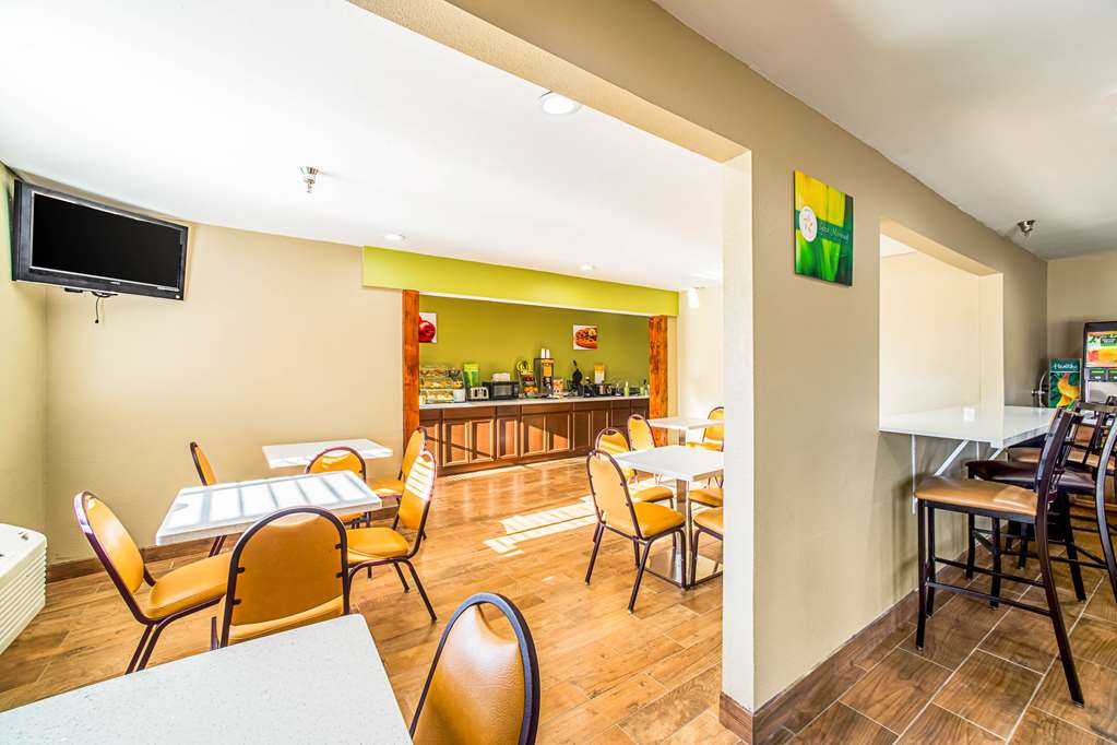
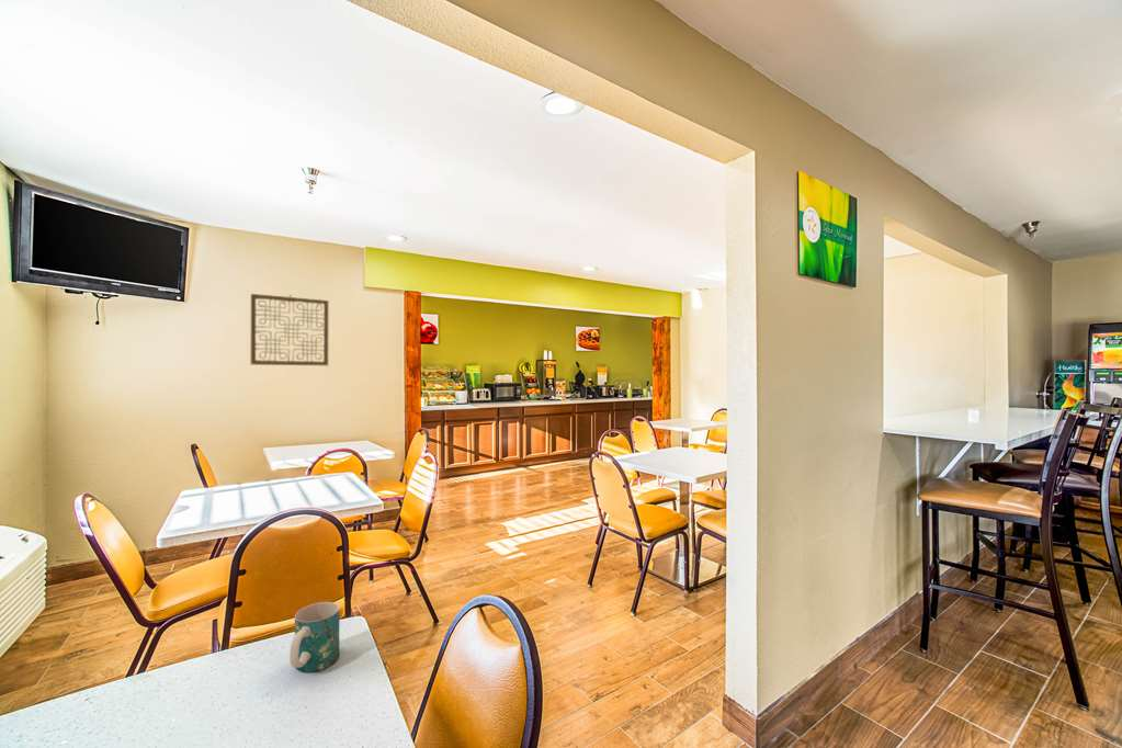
+ wall art (292, 329)
+ mug (311, 641)
